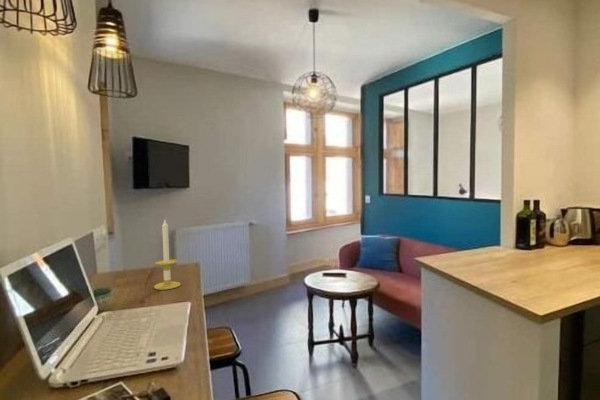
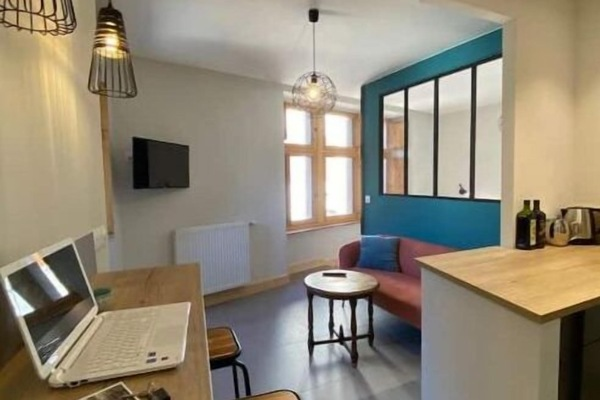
- candle (166, 252)
